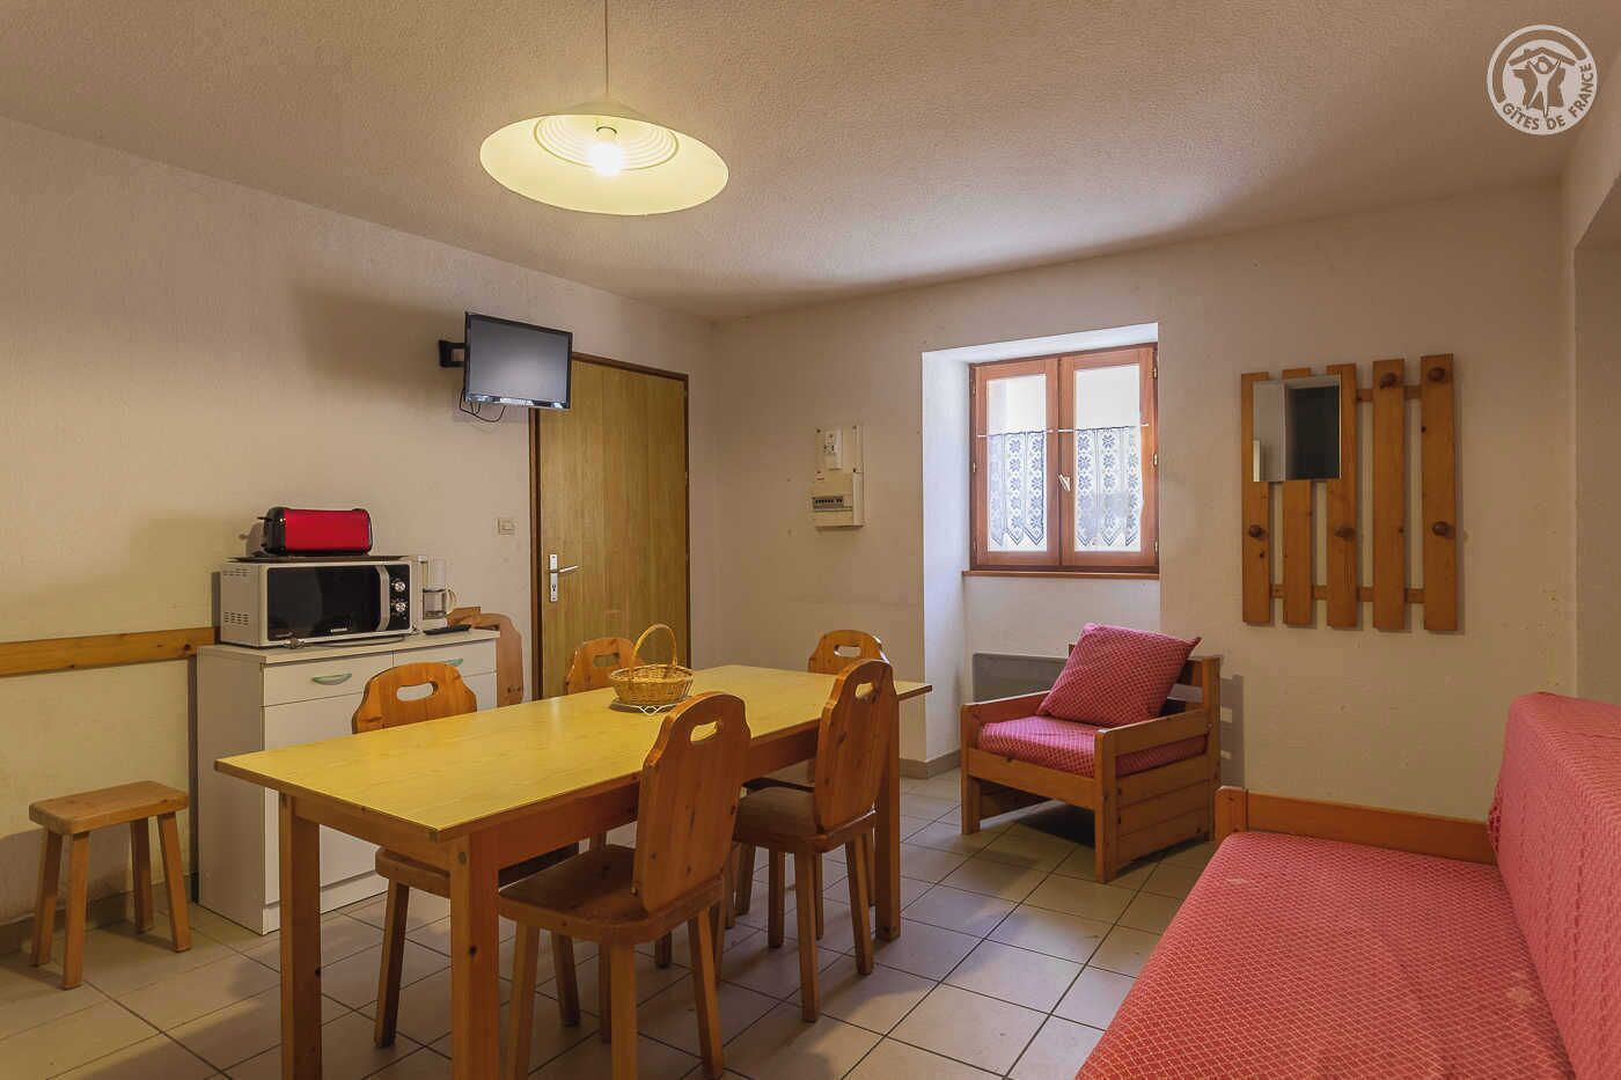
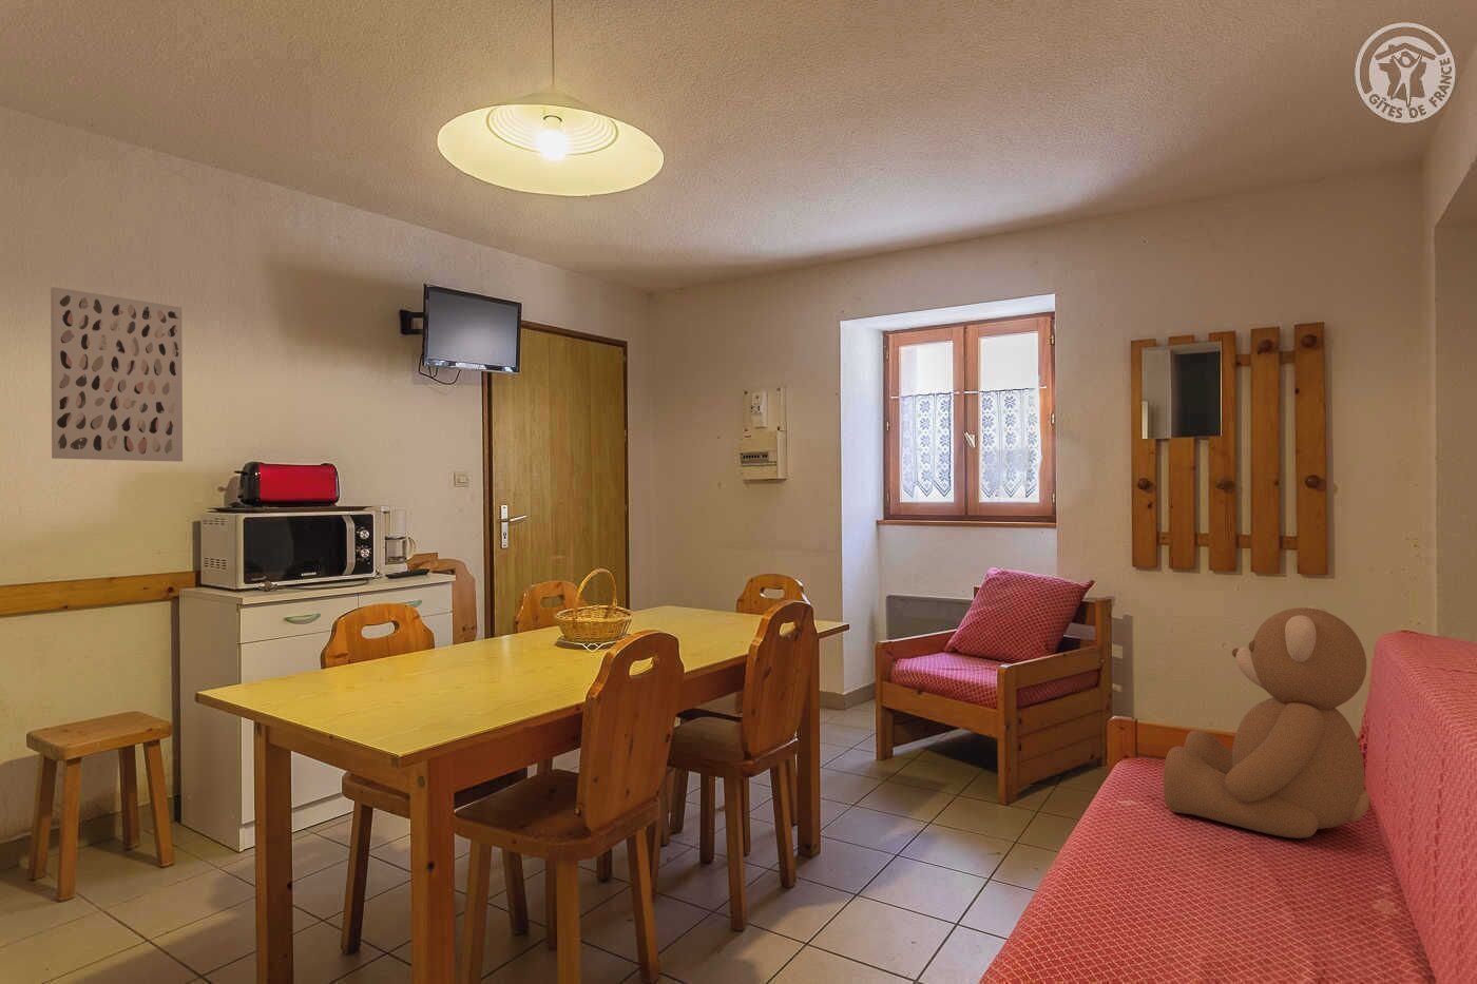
+ teddy bear (1265, 711)
+ wall art (120, 379)
